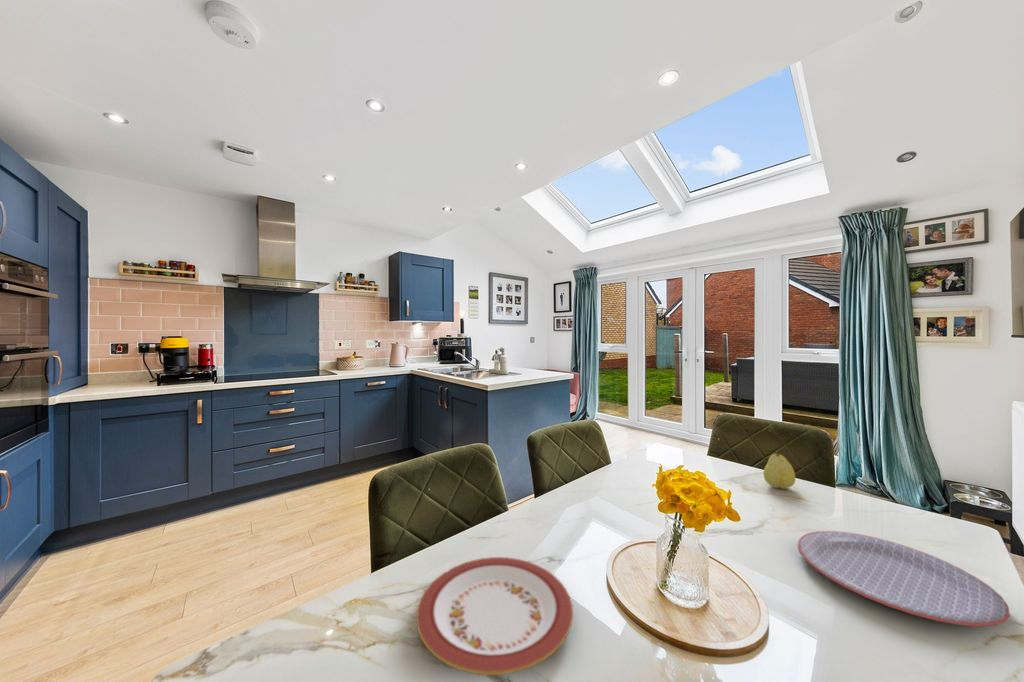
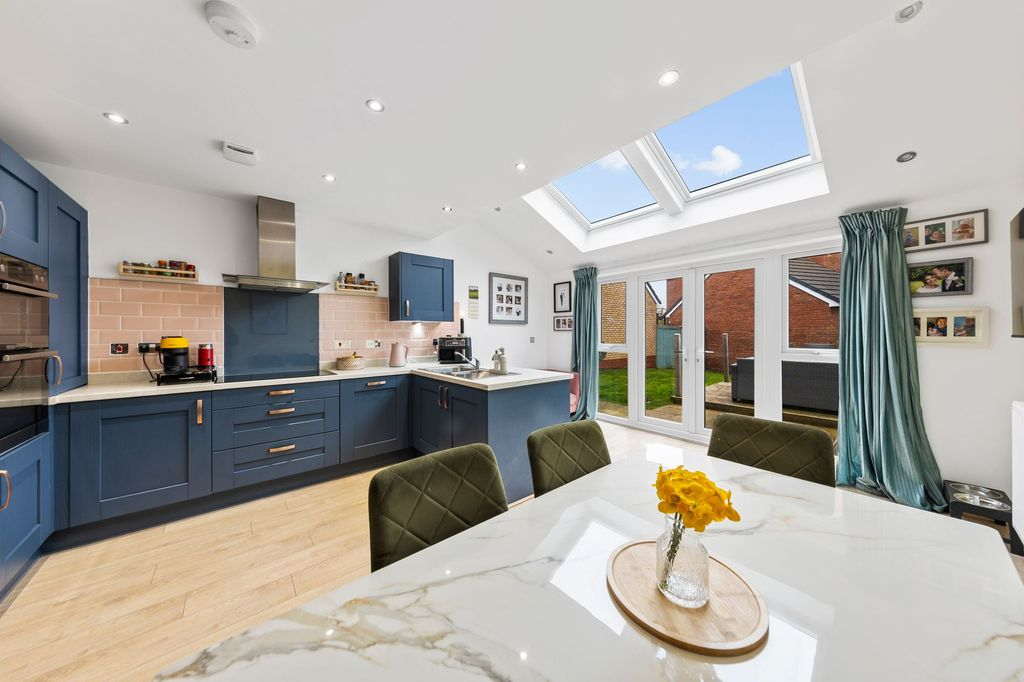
- plate (888, 573)
- plate (495, 609)
- fruit (778, 469)
